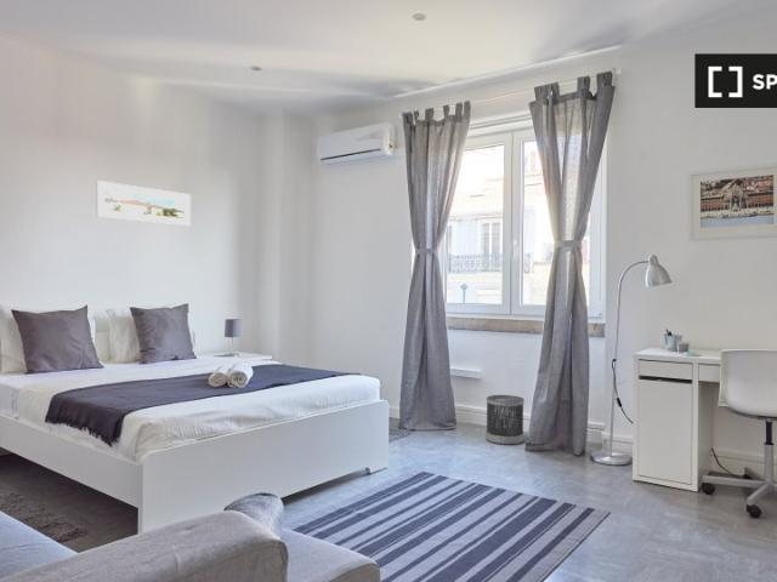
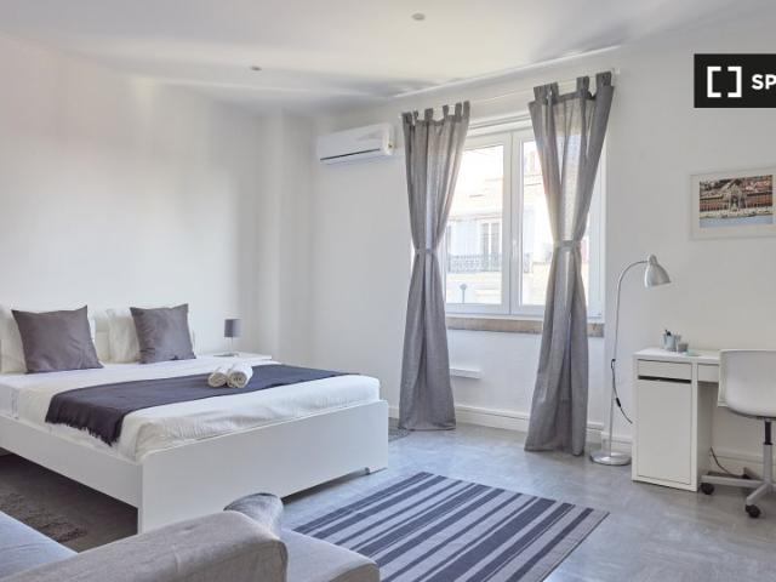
- wastebasket (504, 418)
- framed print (146, 204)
